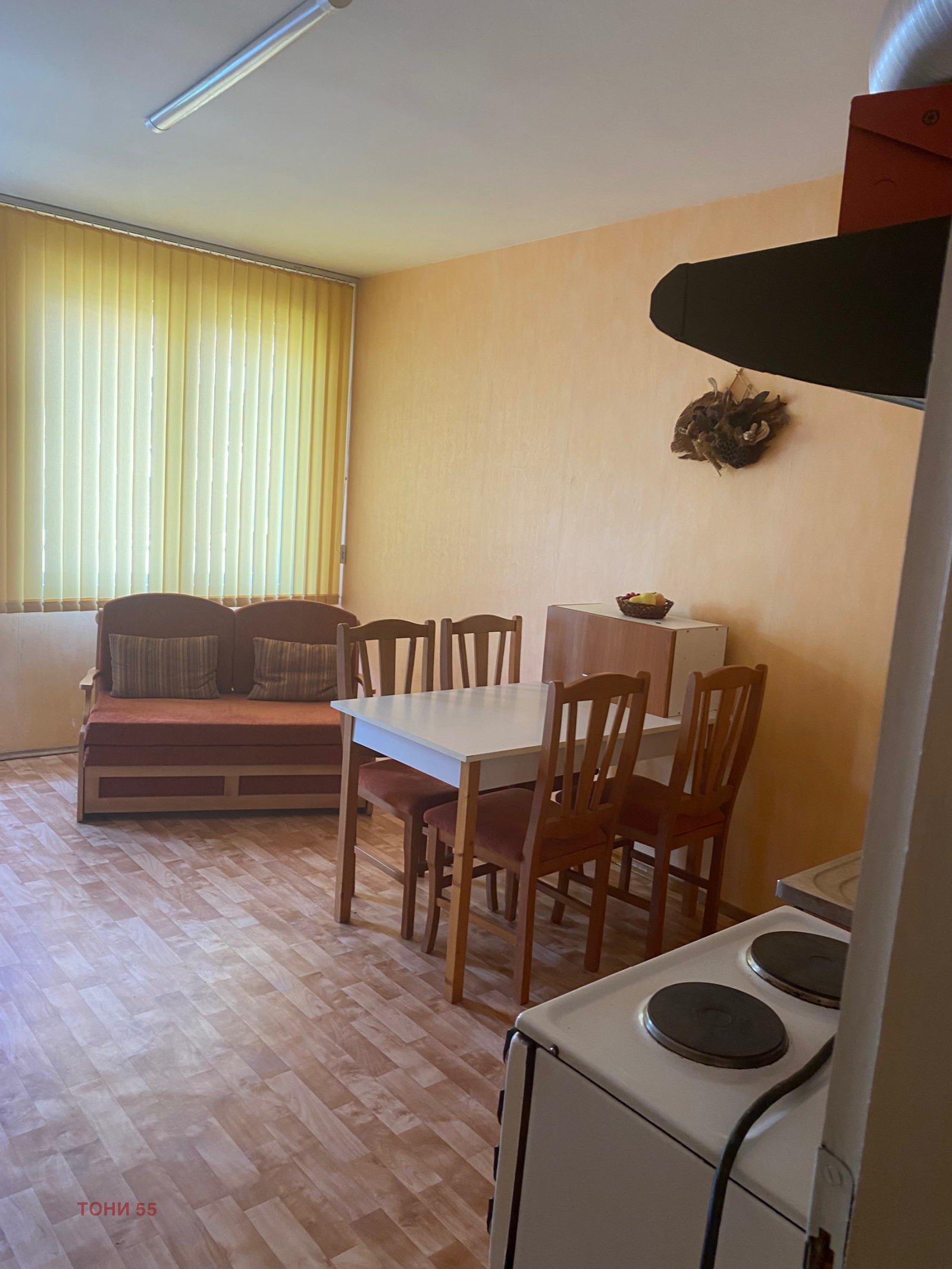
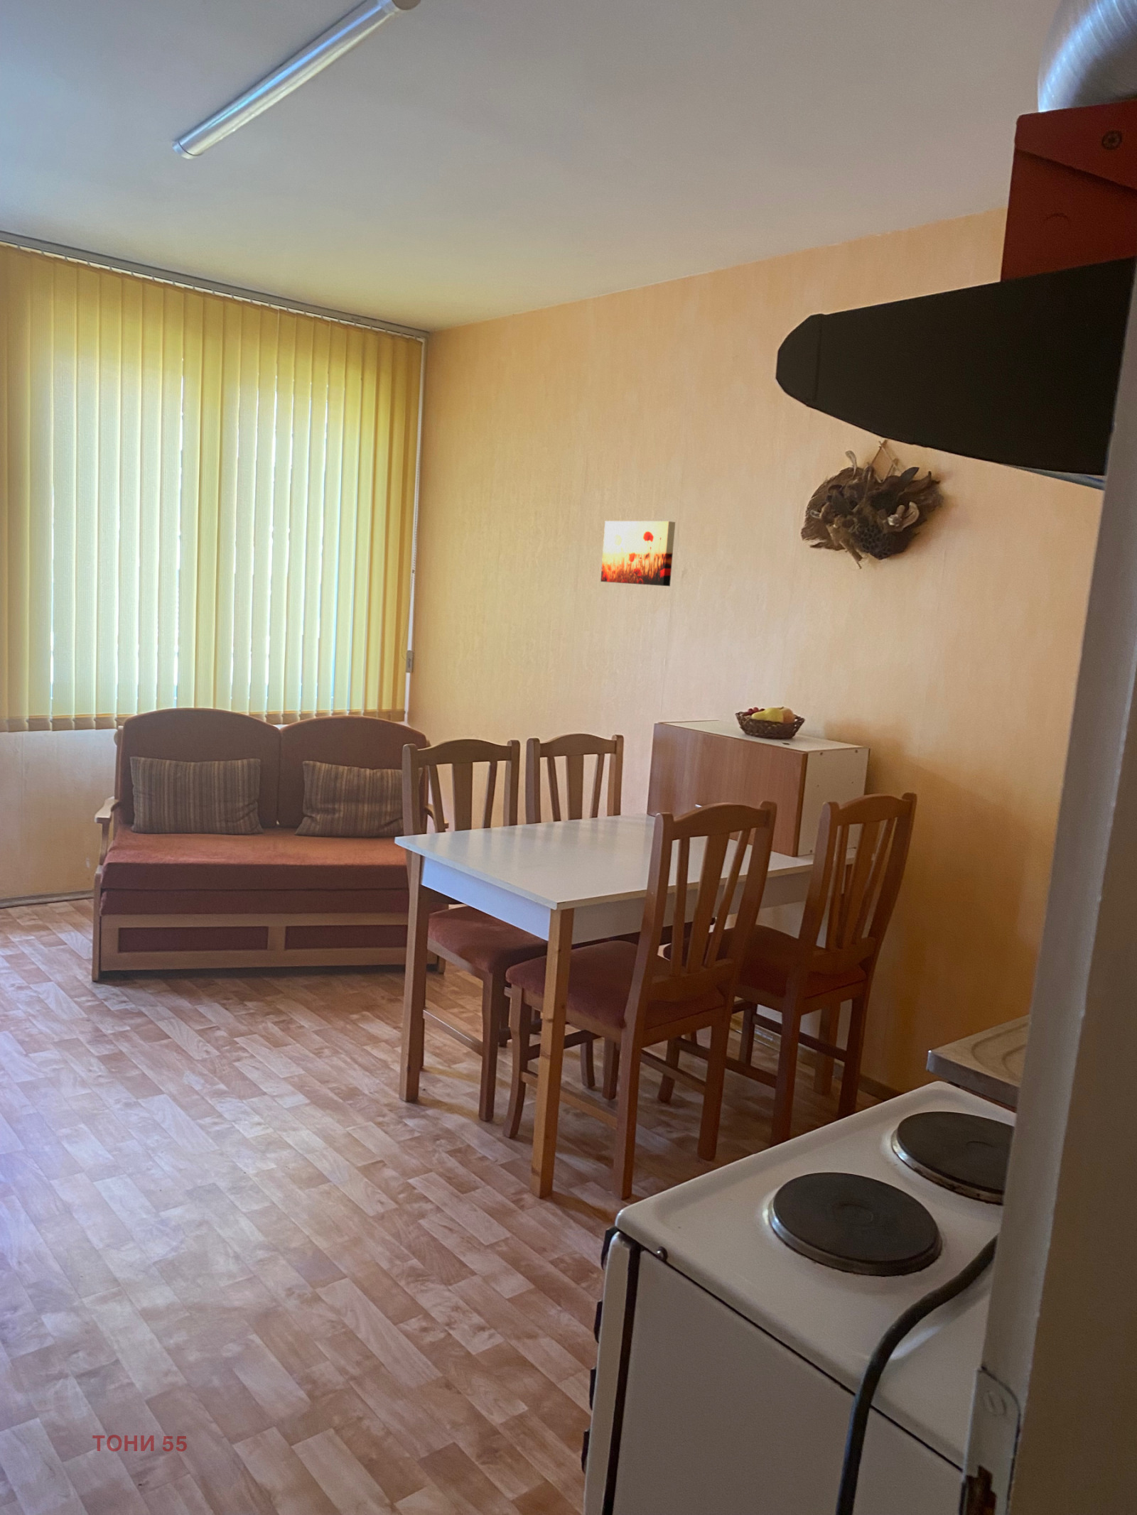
+ wall art (637, 553)
